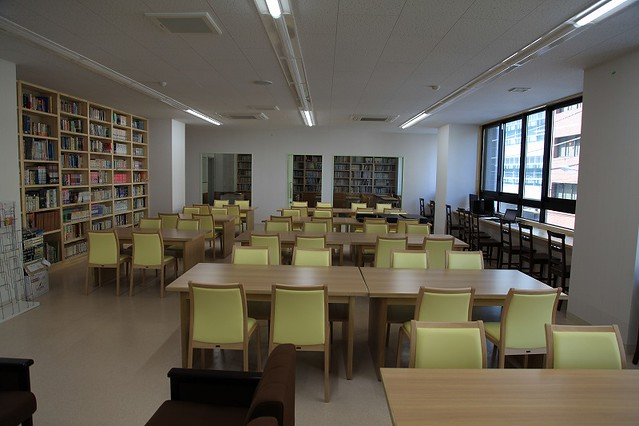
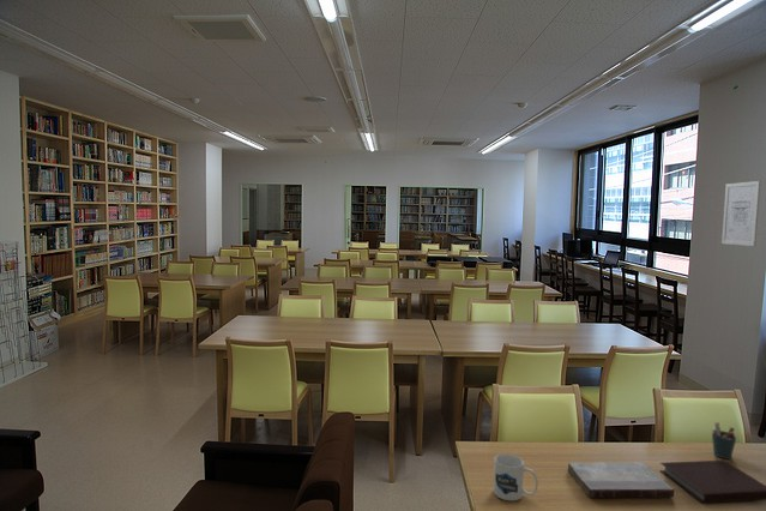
+ mug (513, 477)
+ book (617, 479)
+ wall art (740, 214)
+ notebook (713, 480)
+ pen holder (723, 439)
